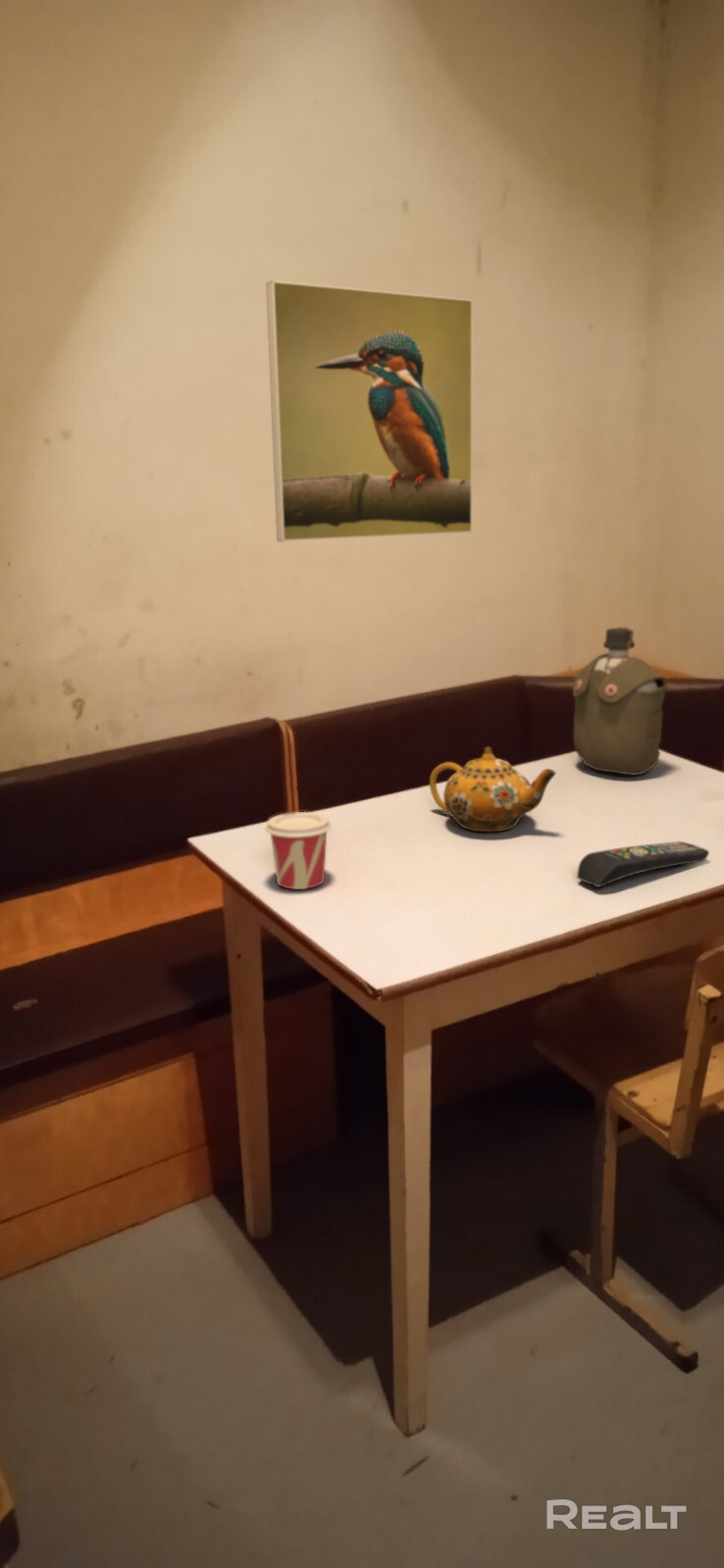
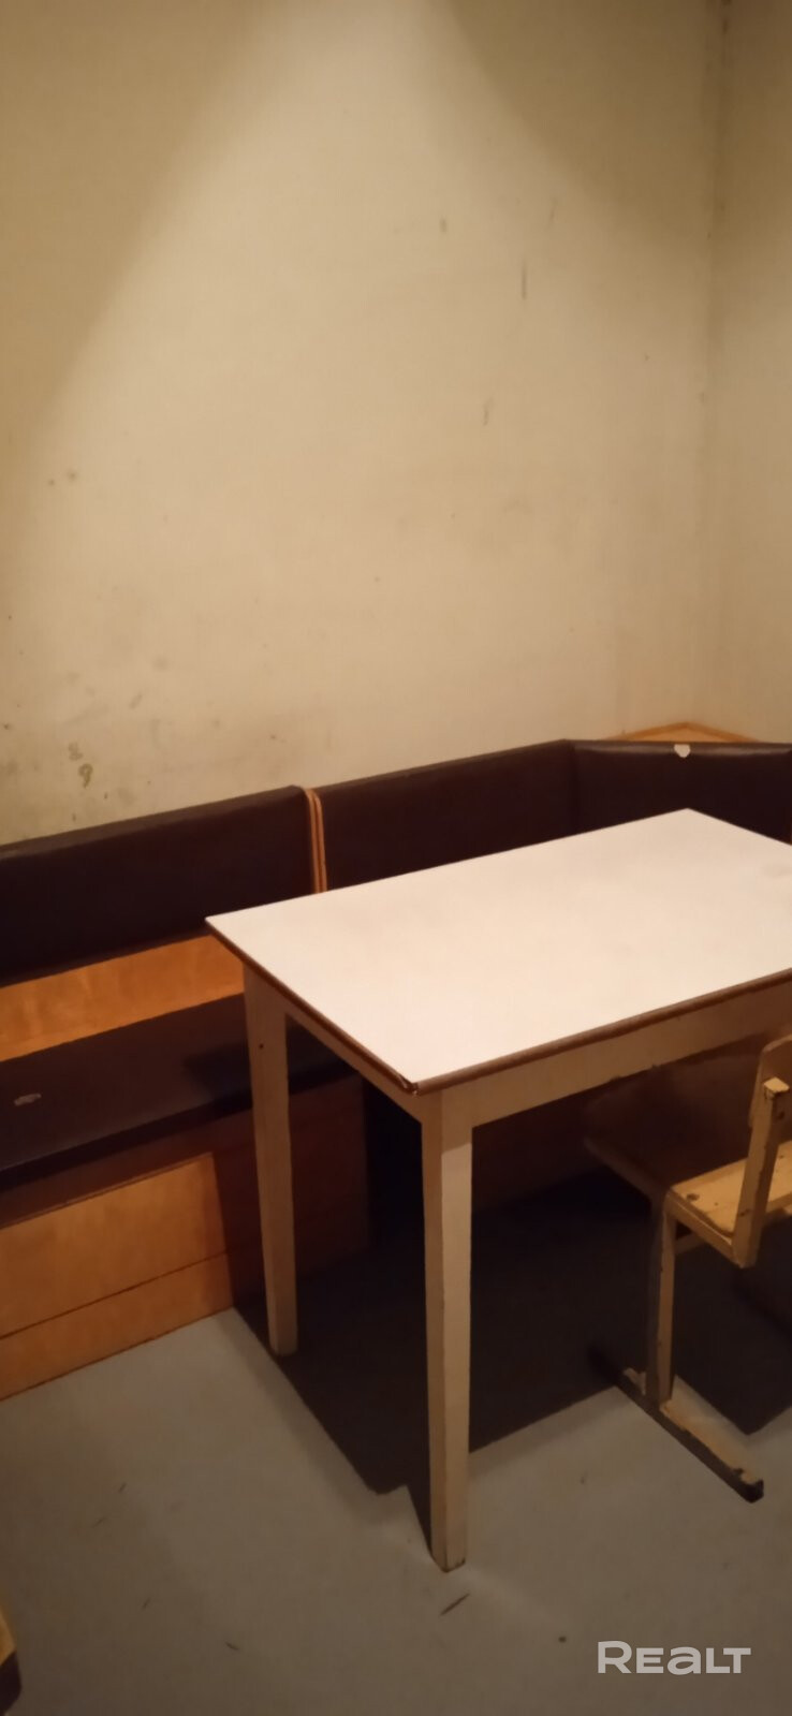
- water bottle (616, 698)
- teapot (489, 785)
- remote control (644, 859)
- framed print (377, 417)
- cup (299, 850)
